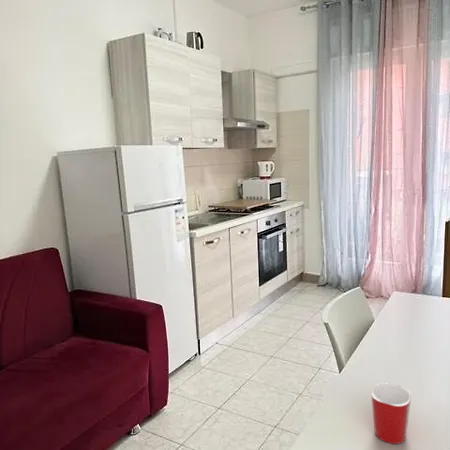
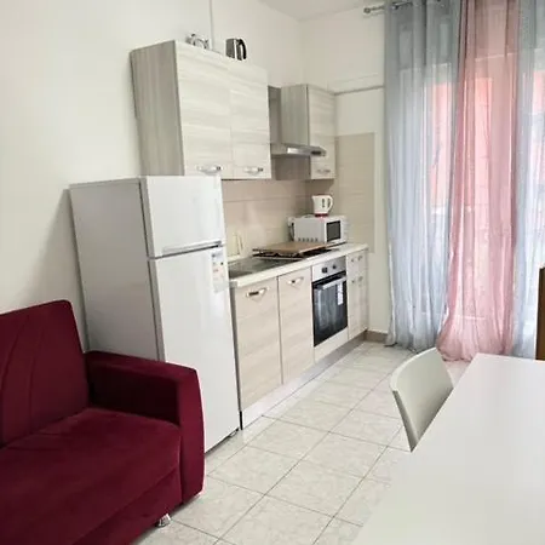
- mug (392, 409)
